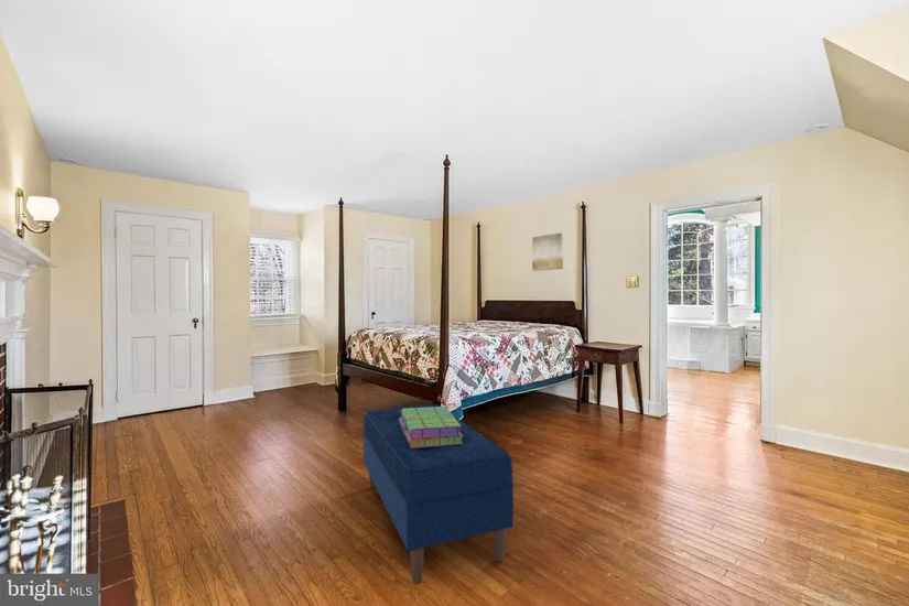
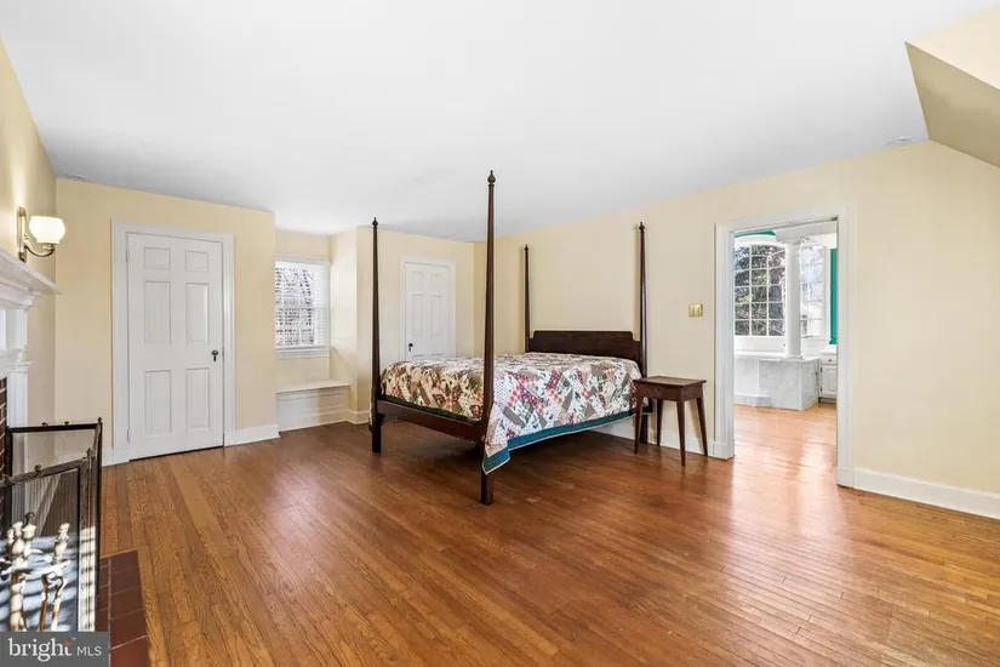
- wall art (547, 252)
- bench (425, 473)
- stack of books (429, 426)
